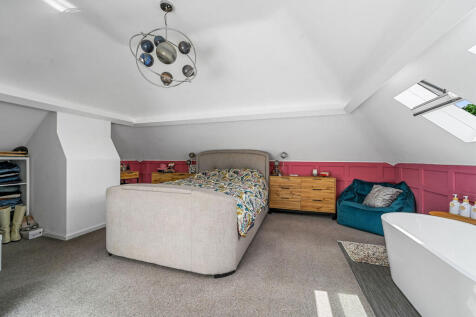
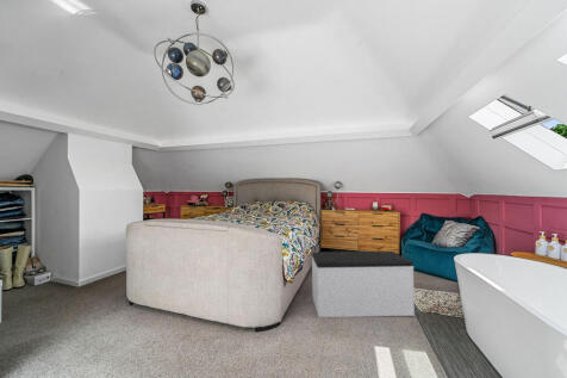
+ bench (359, 280)
